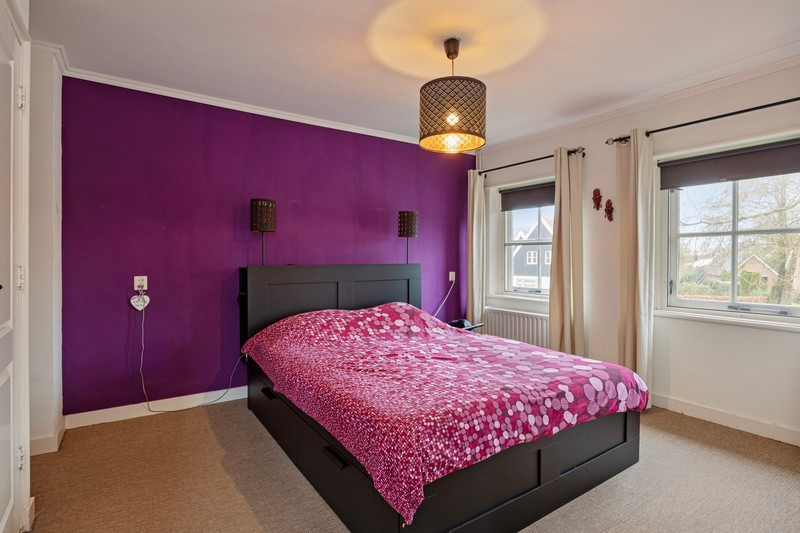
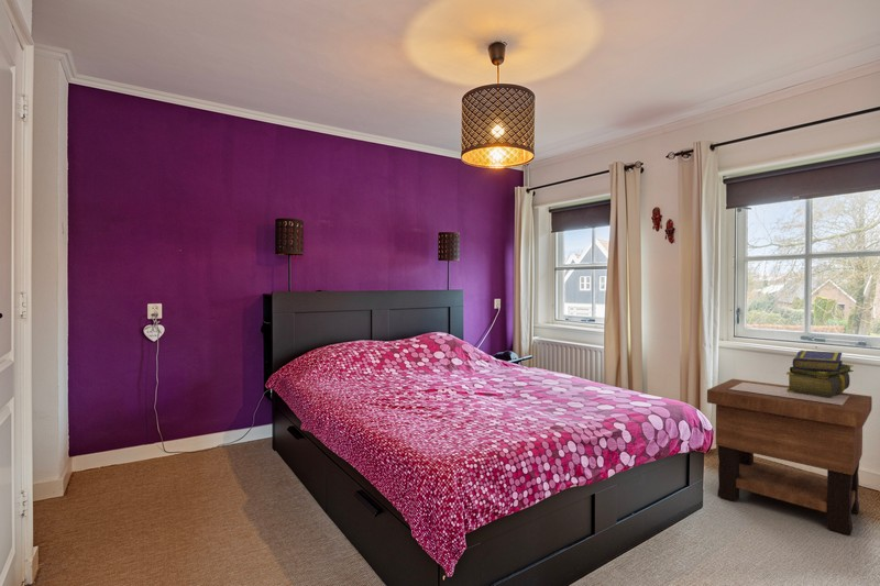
+ side table (787, 446)
+ stack of books (818, 372)
